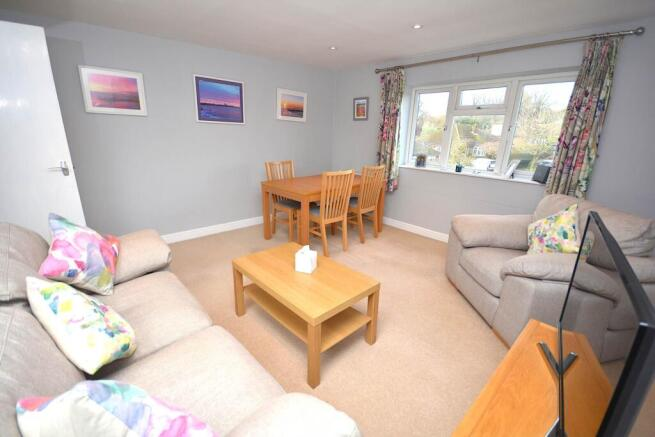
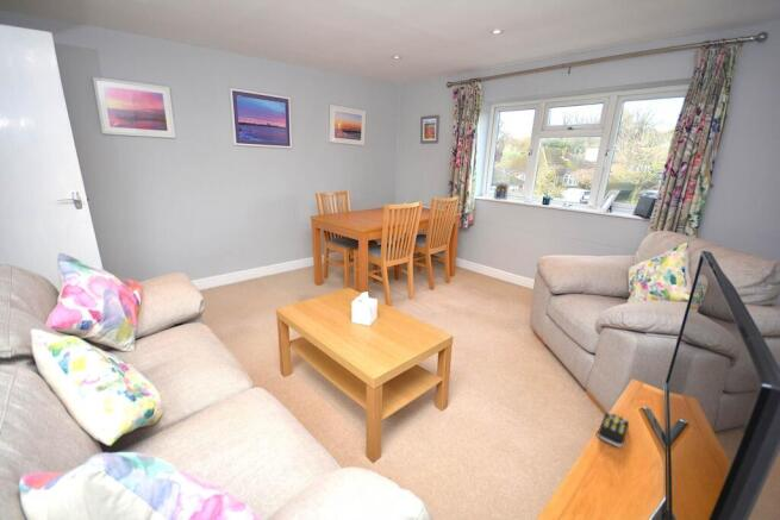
+ remote control (613, 428)
